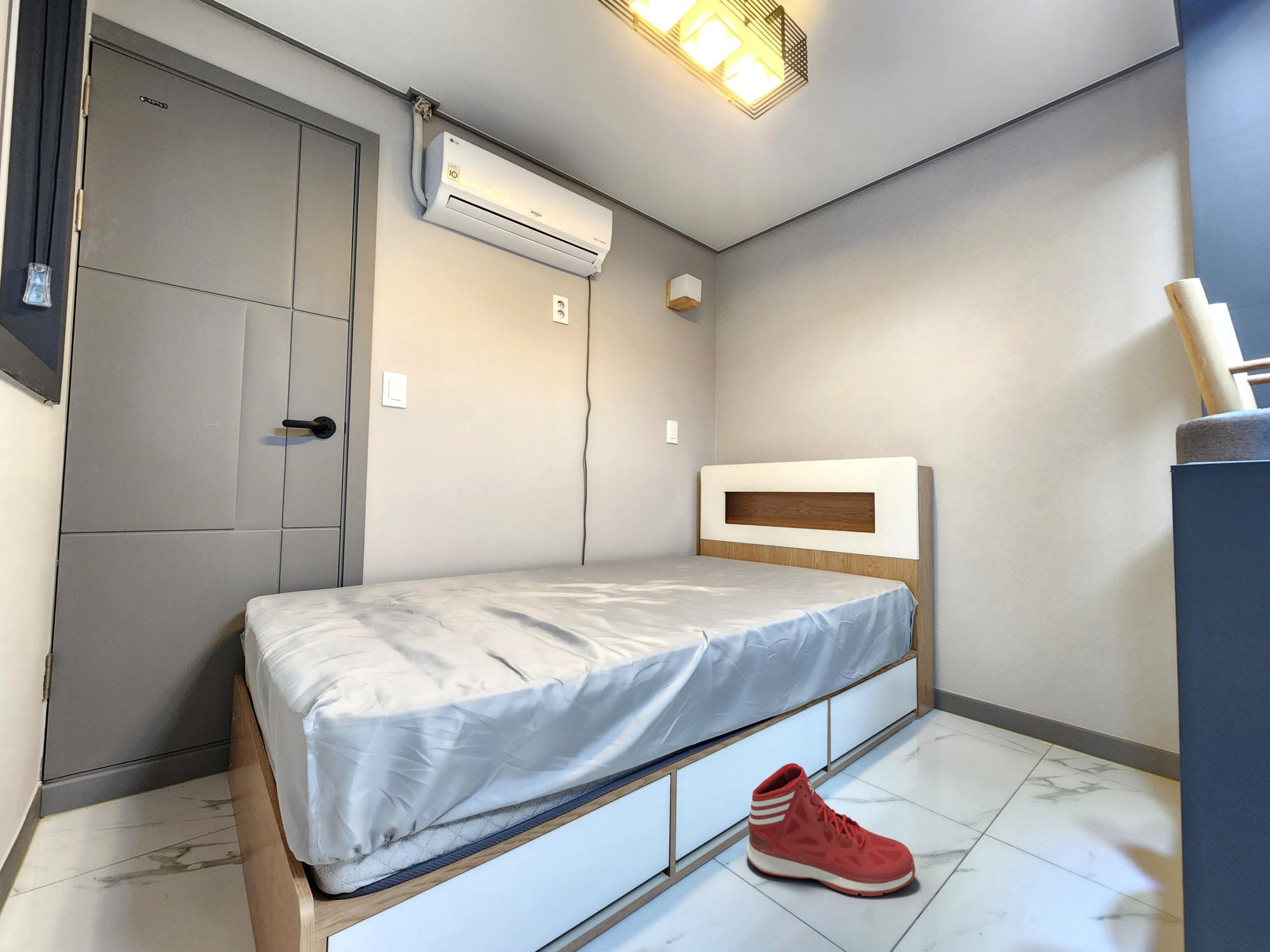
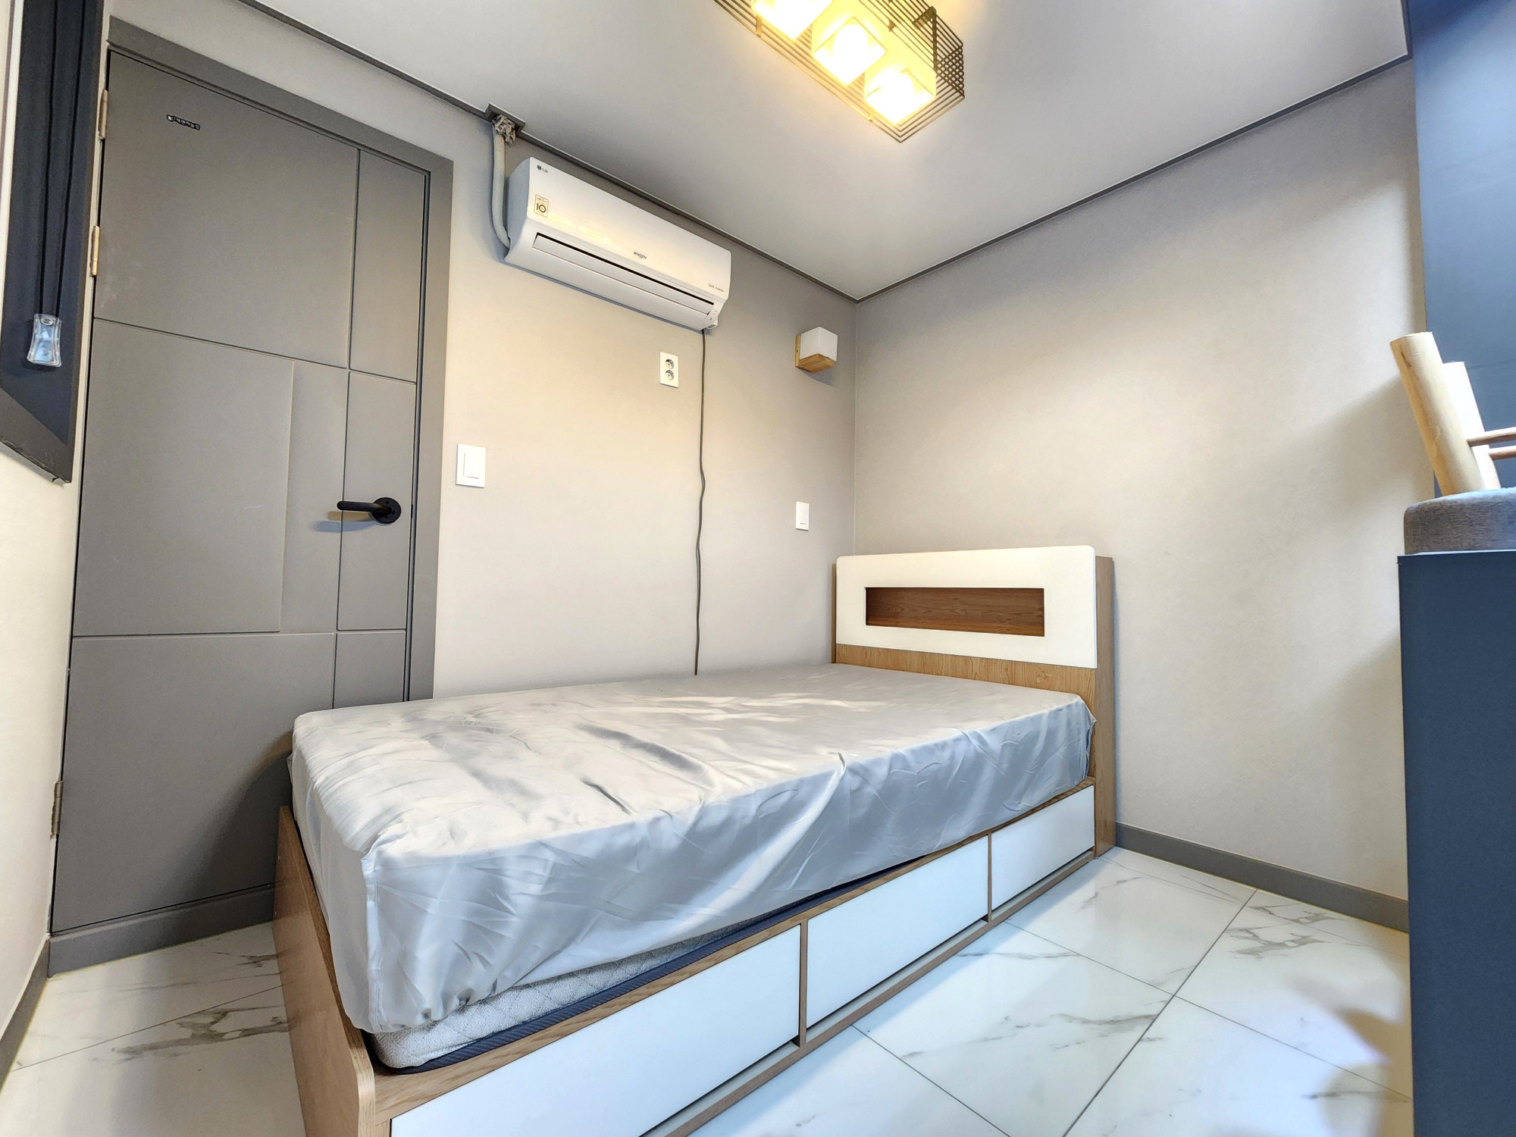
- sneaker (828, 821)
